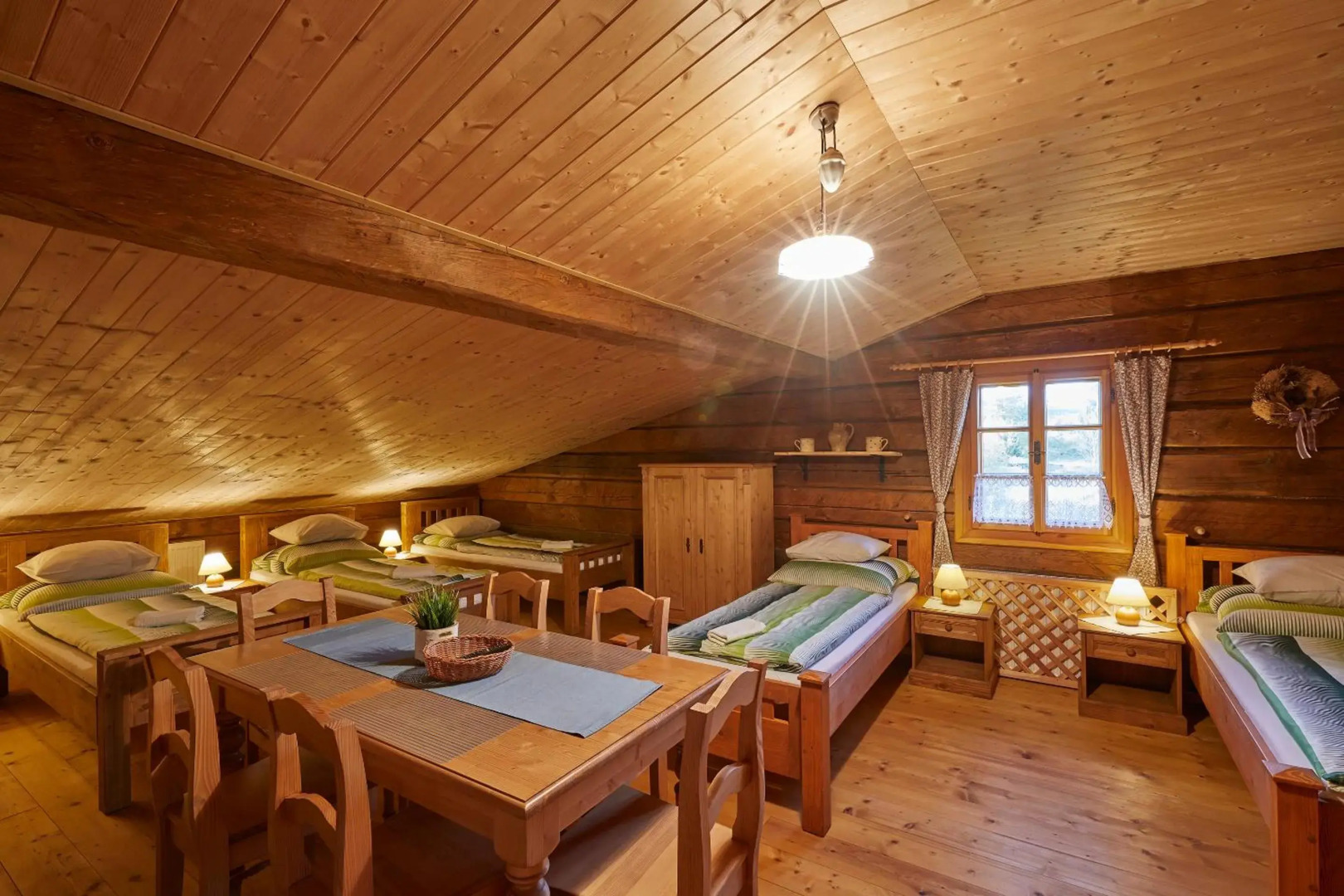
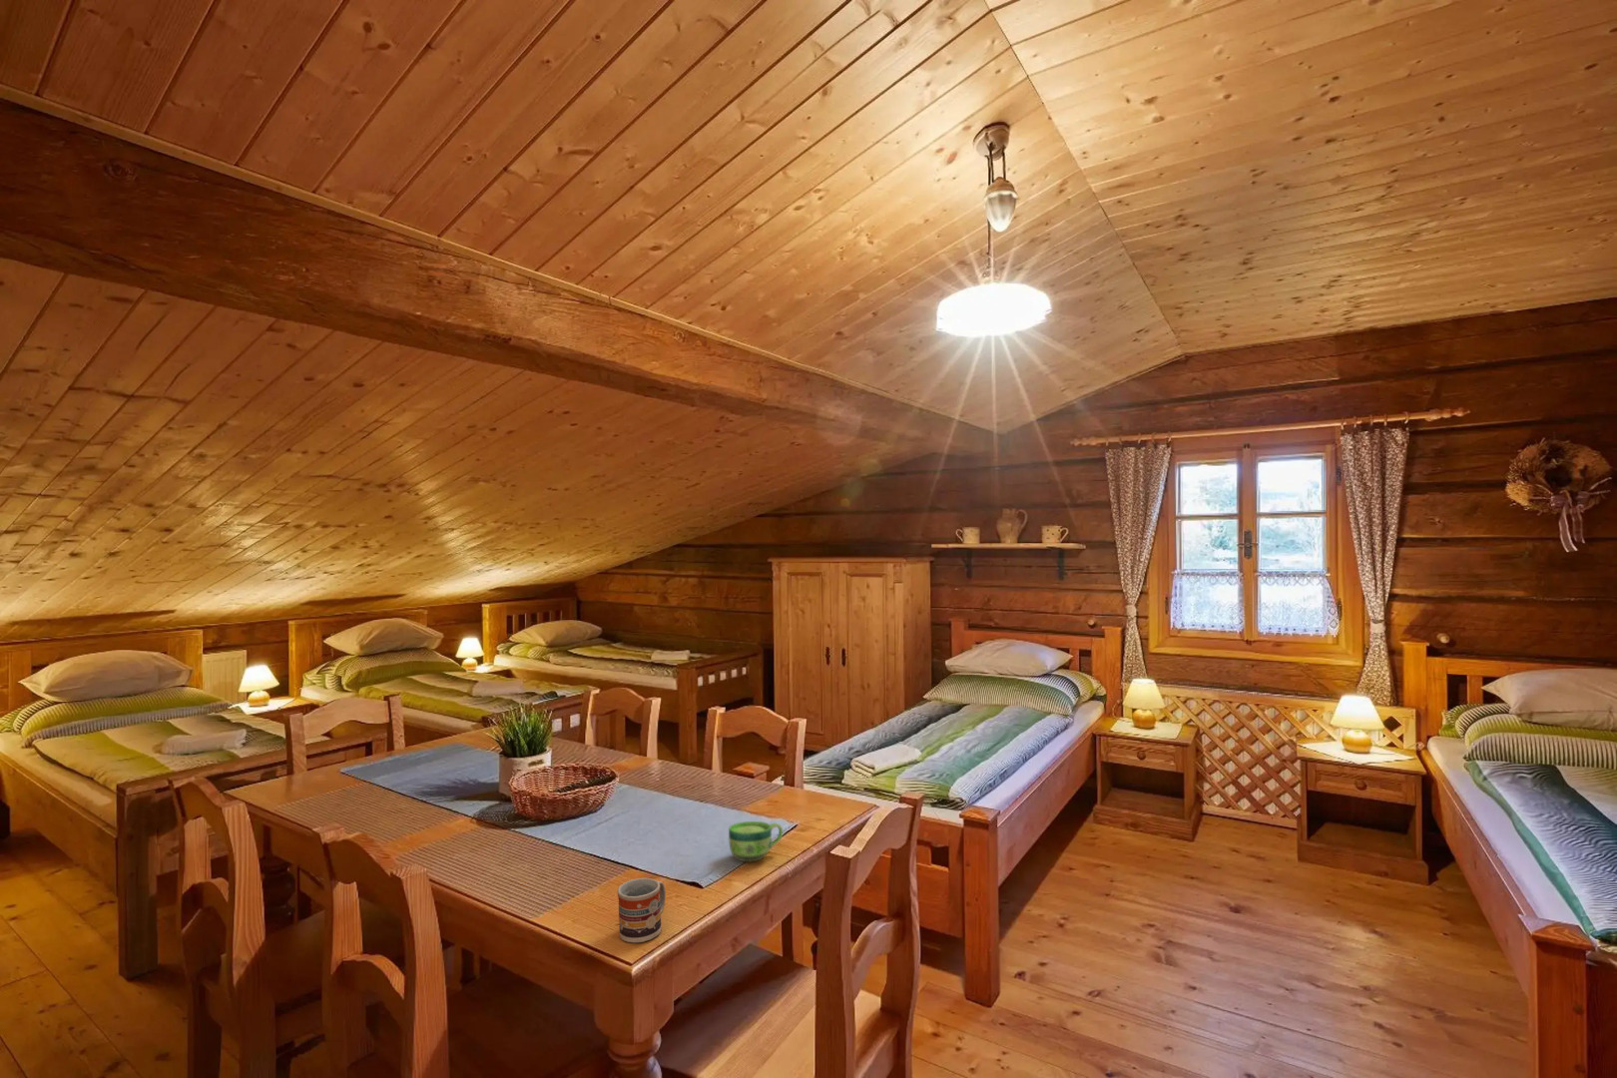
+ cup (644, 905)
+ cup (756, 840)
